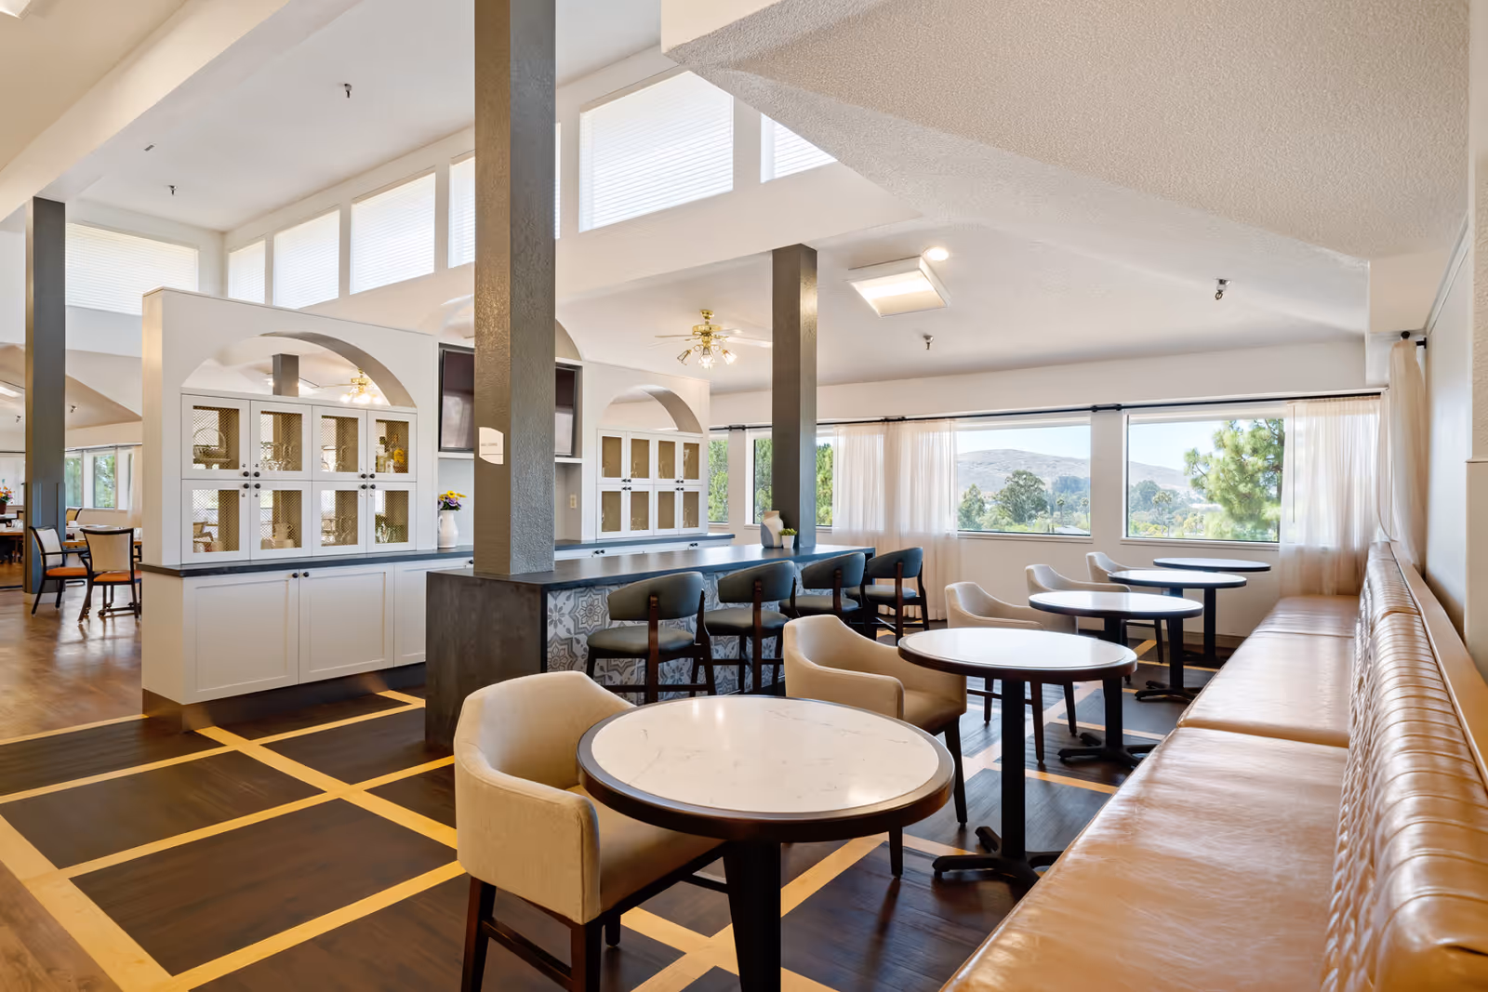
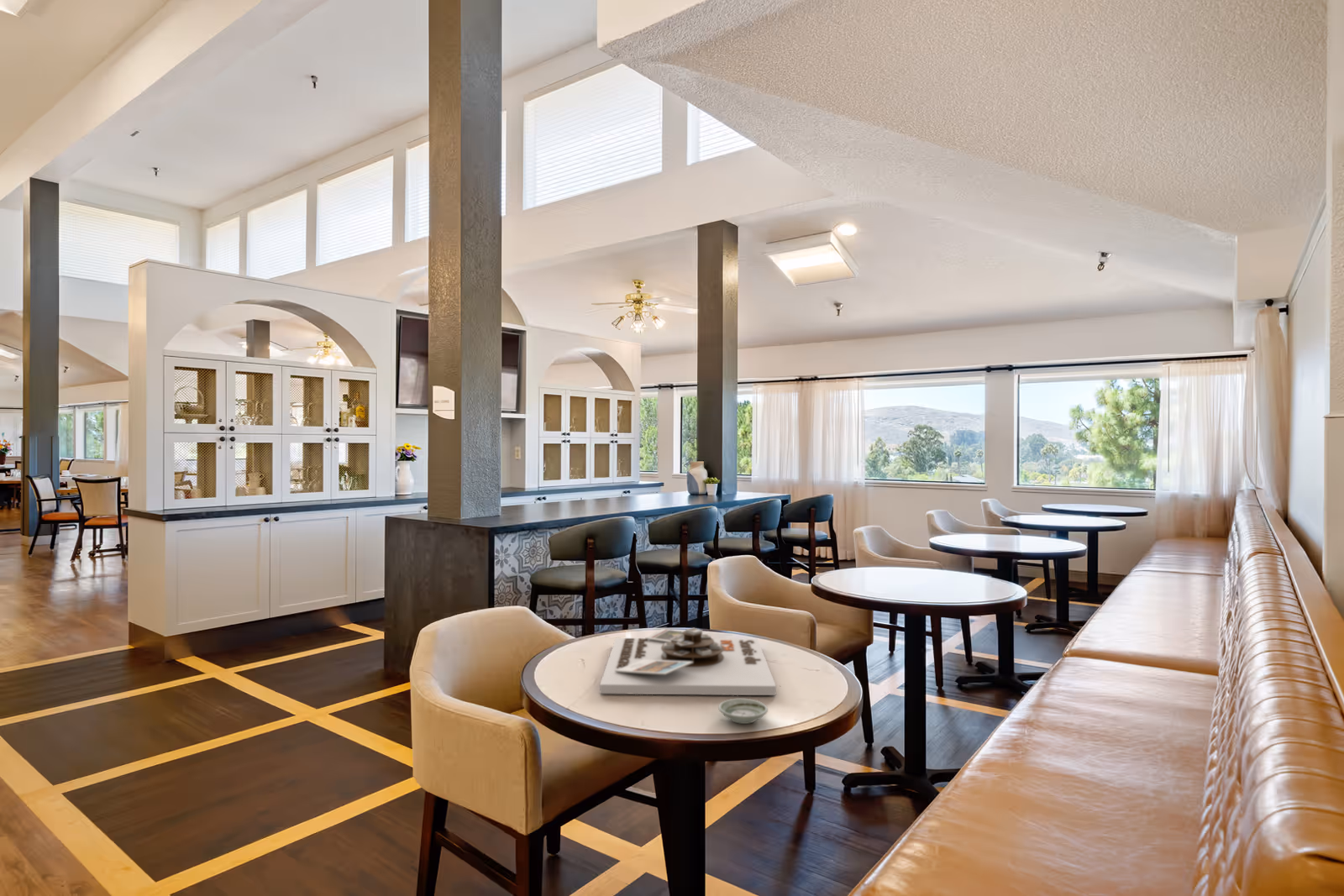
+ saucer (743, 712)
+ board game (686, 645)
